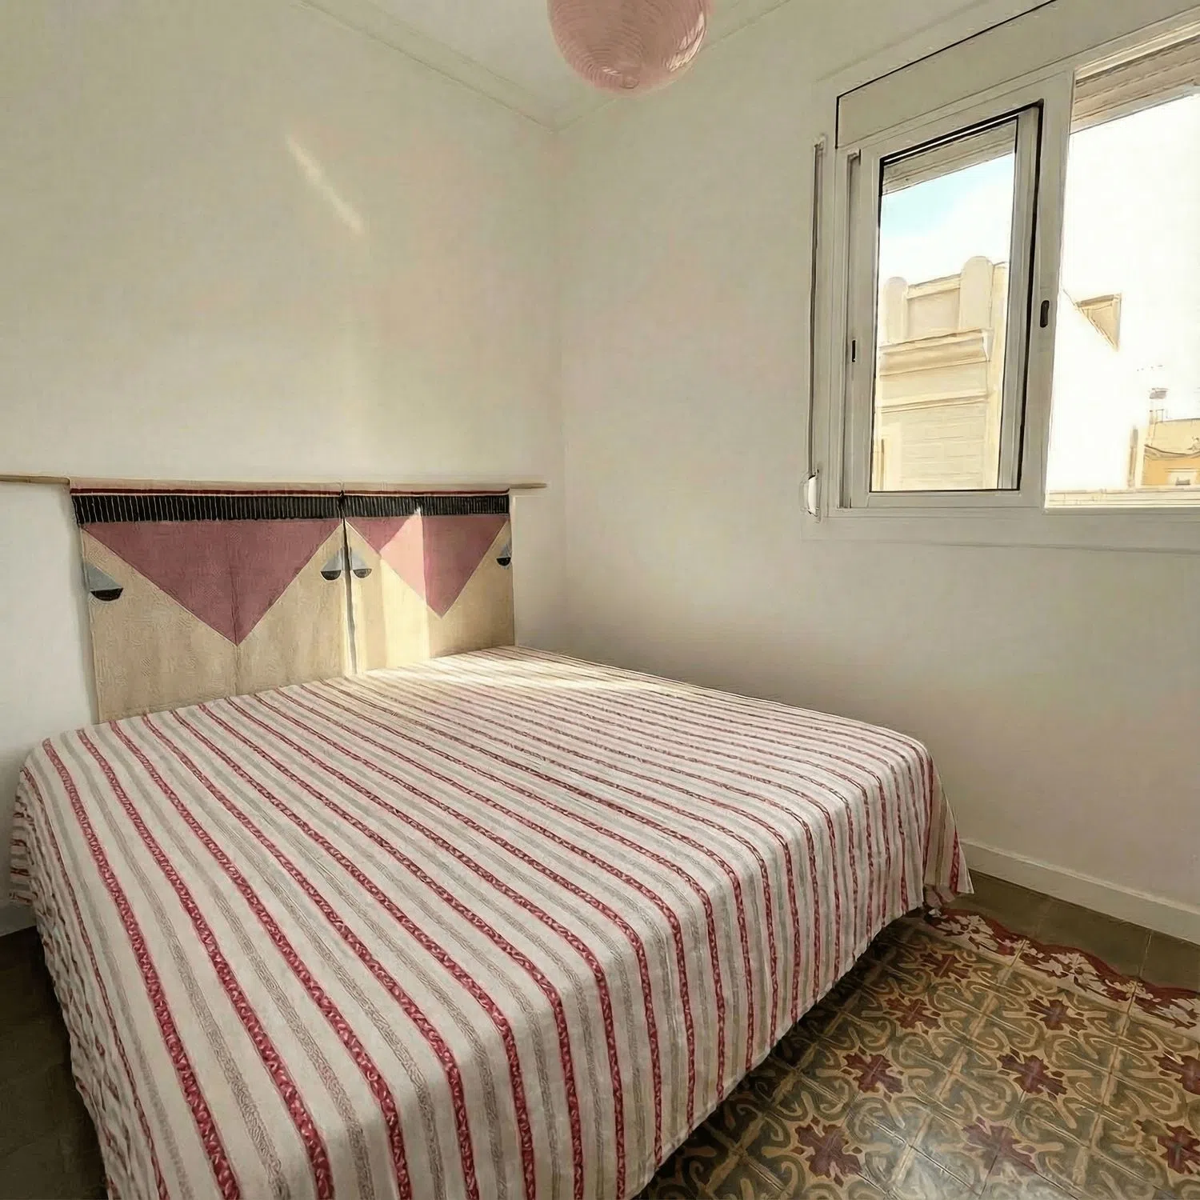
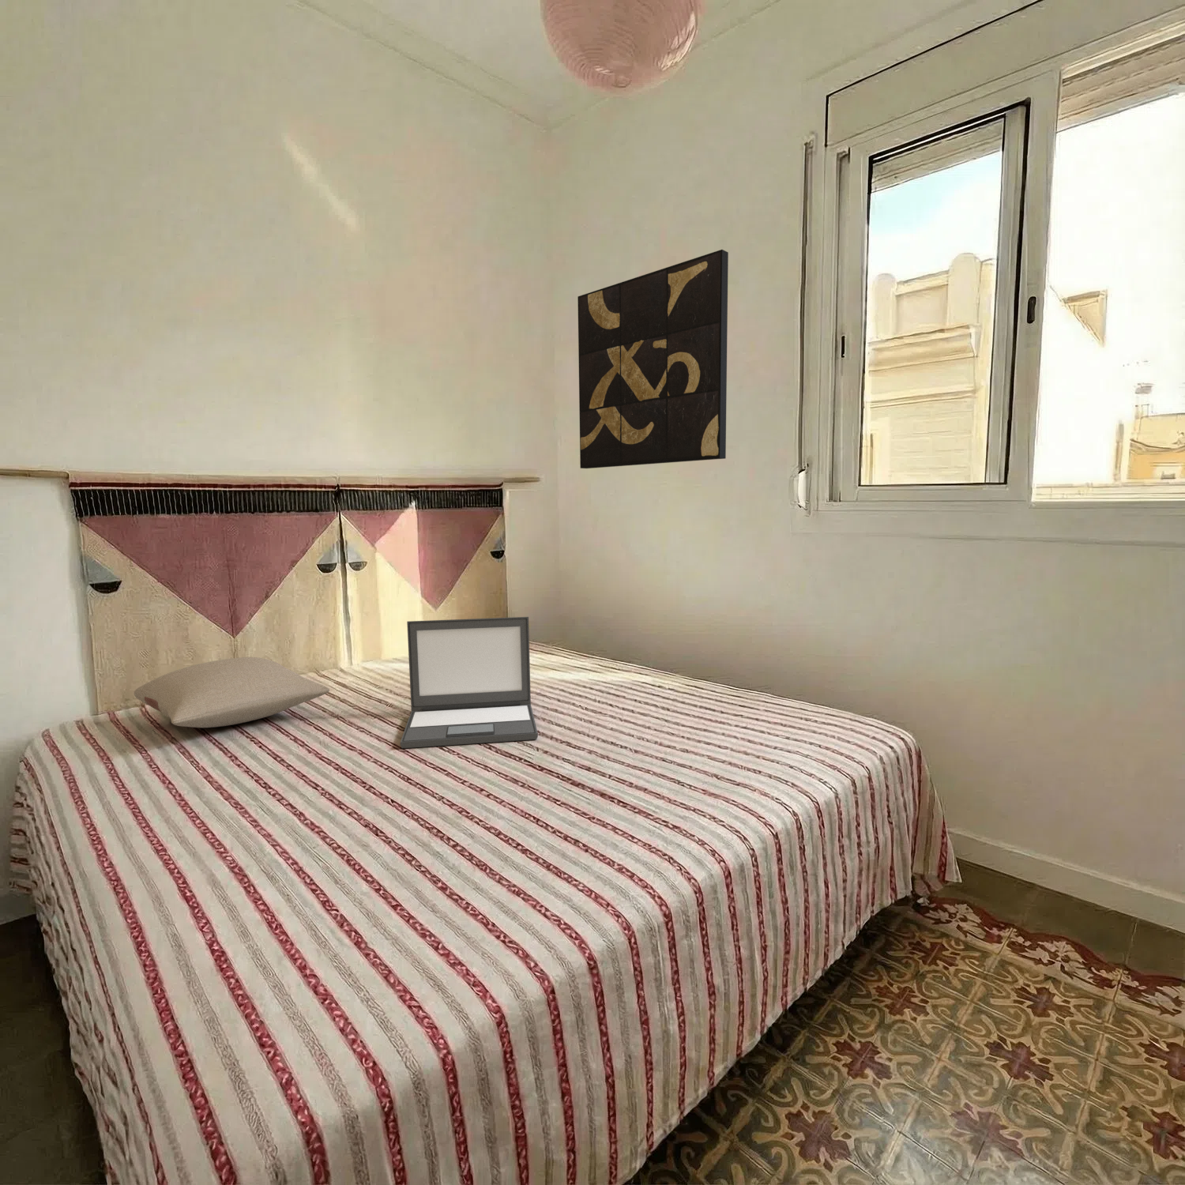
+ wall art (647, 371)
+ pillow (232, 691)
+ laptop (469, 677)
